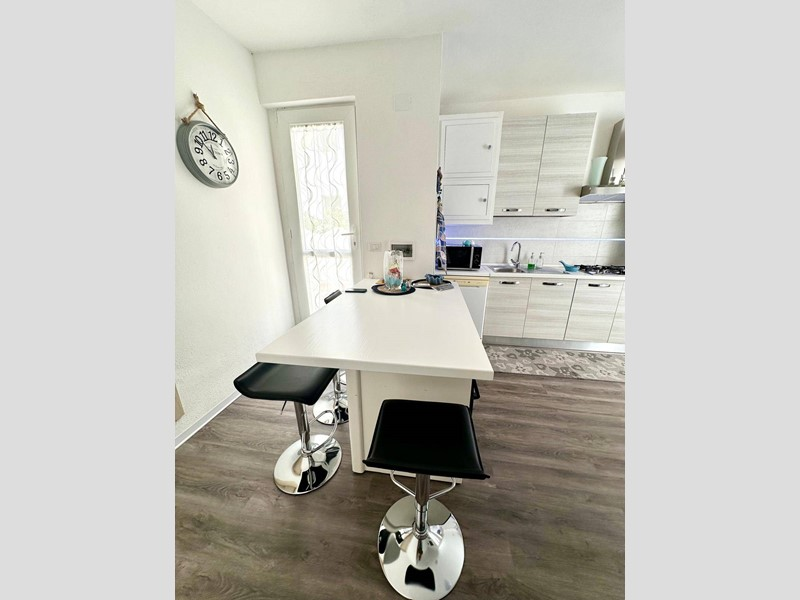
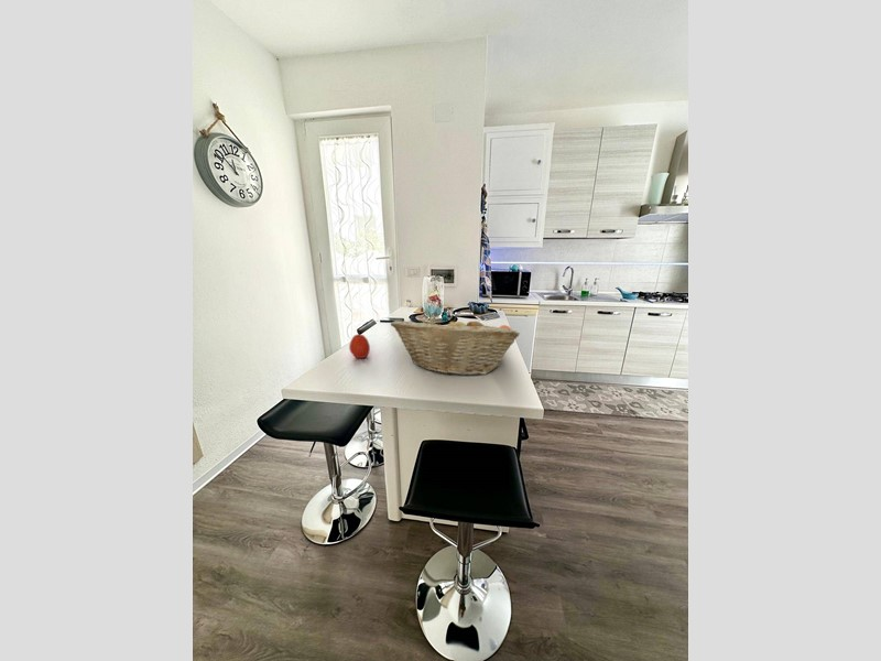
+ fruit basket (453, 338)
+ apple (359, 345)
